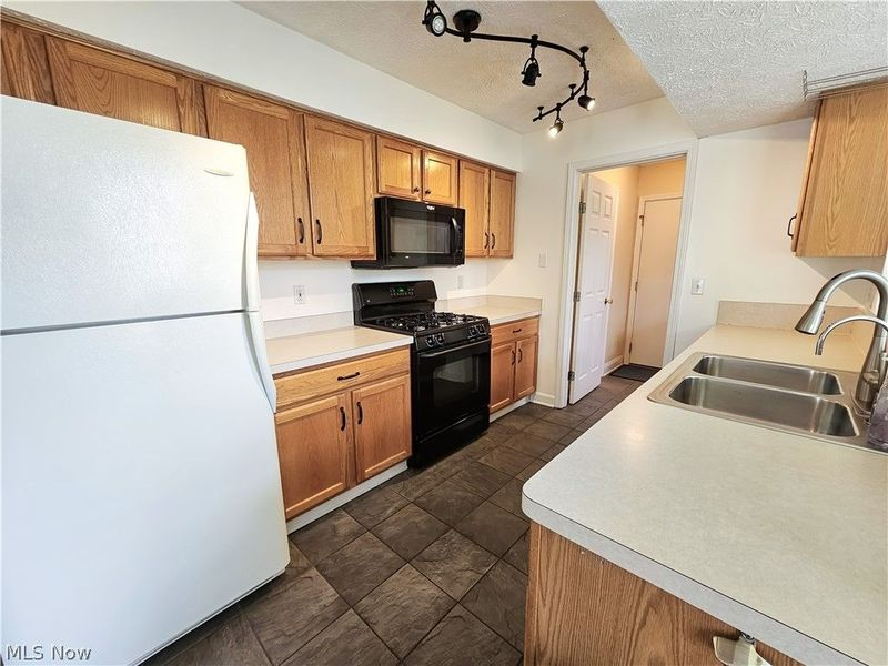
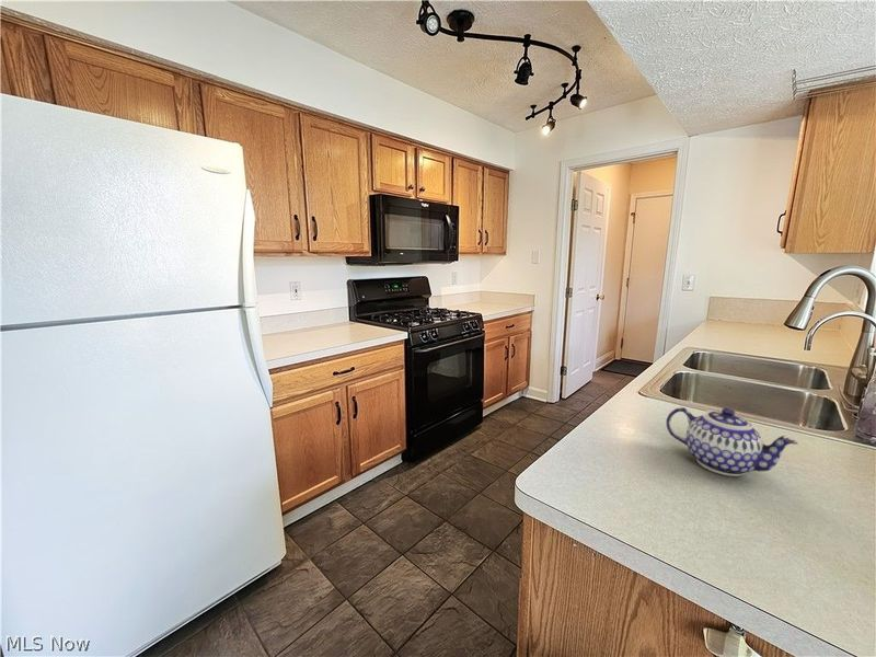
+ teapot (724, 437)
